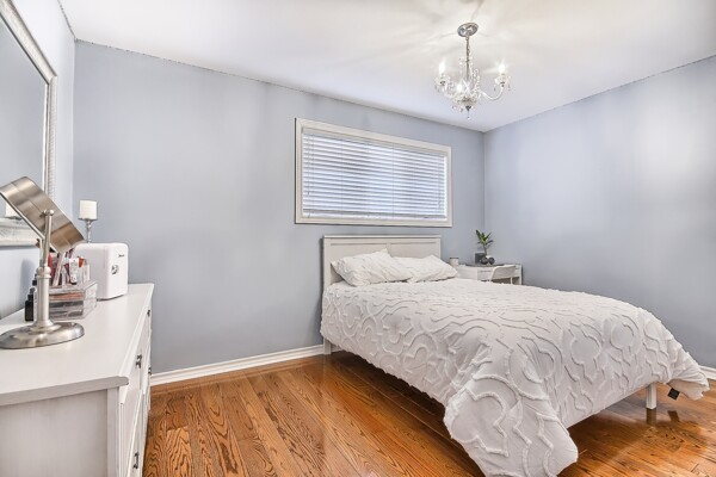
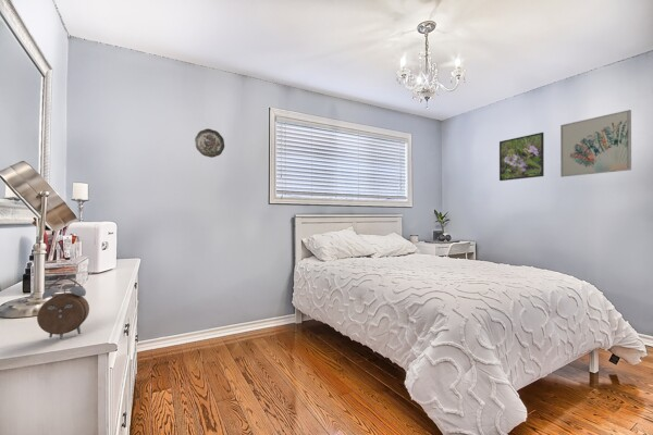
+ decorative plate (209, 142)
+ wall art (593, 146)
+ alarm clock (63, 308)
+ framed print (520, 158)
